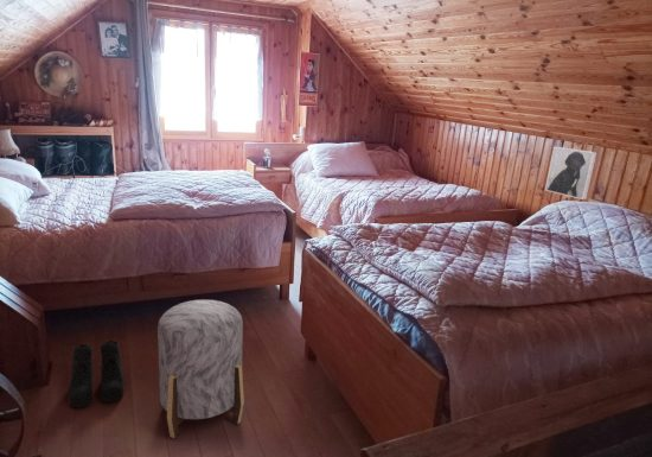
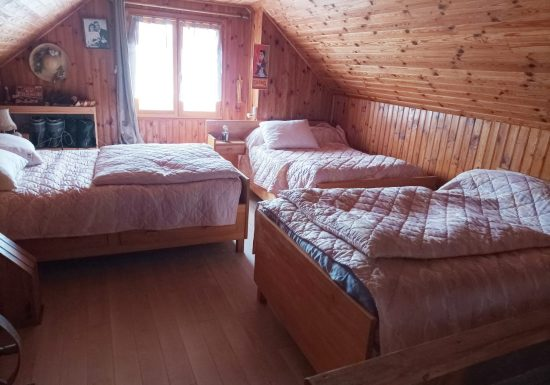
- stool (202, 361)
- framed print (569, 172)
- boots (92, 369)
